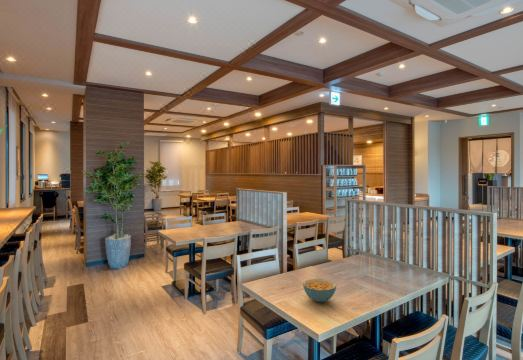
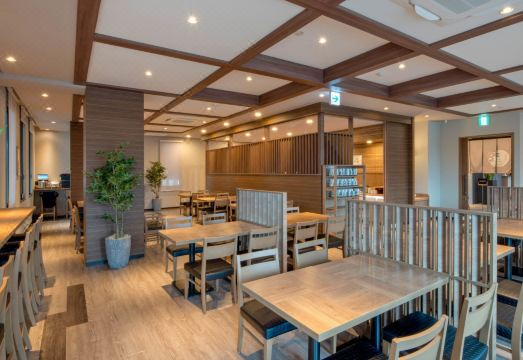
- cereal bowl (319, 292)
